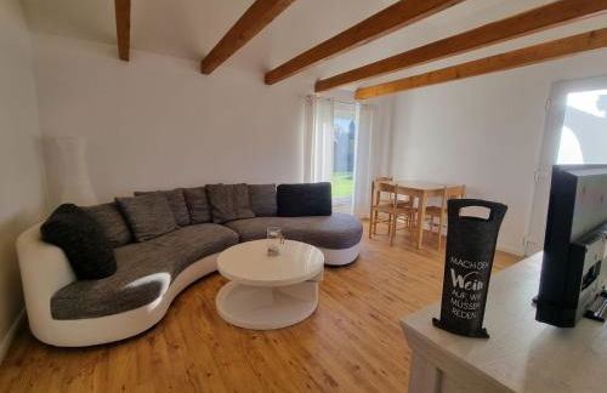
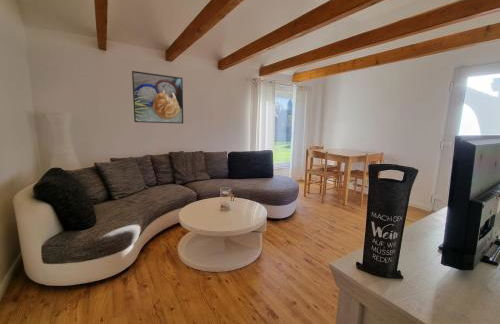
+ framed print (159, 99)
